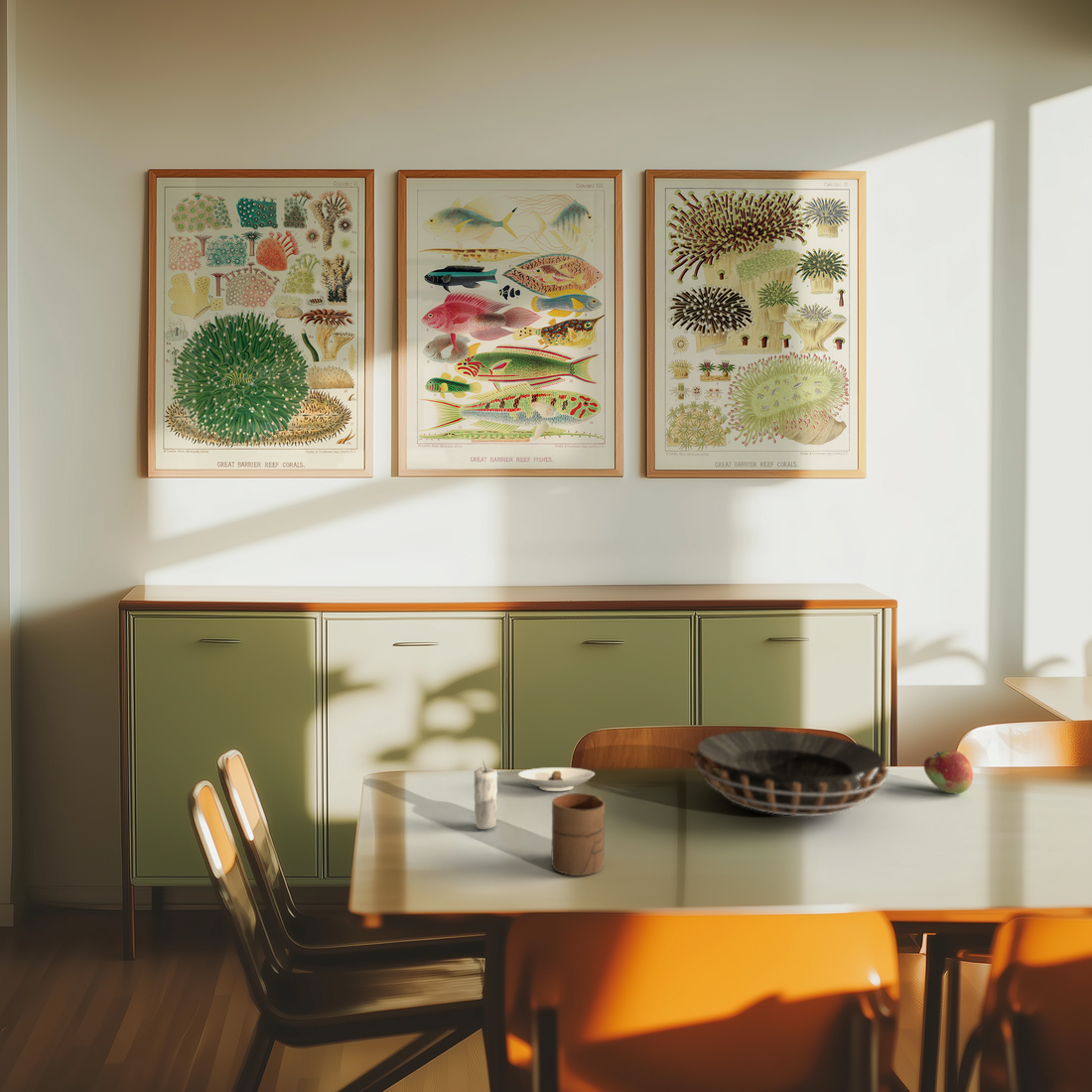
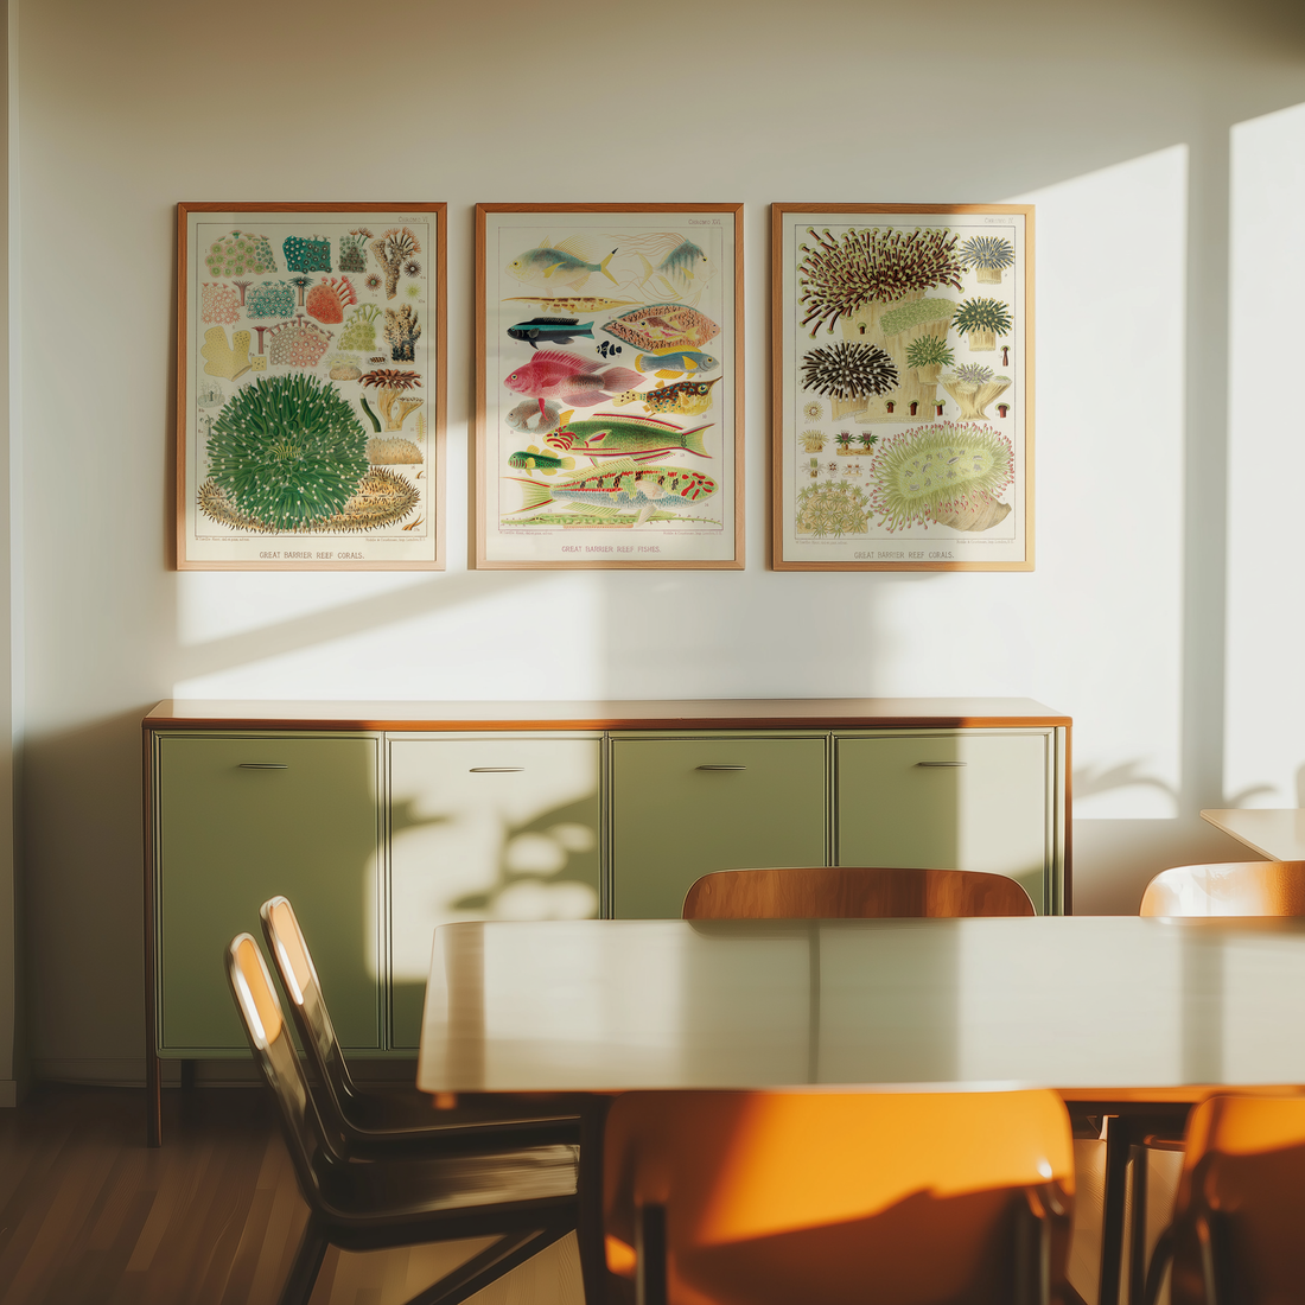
- cup (579, 832)
- candle (485, 791)
- saucer (556, 778)
- fruit (947, 770)
- decorative bowl (784, 778)
